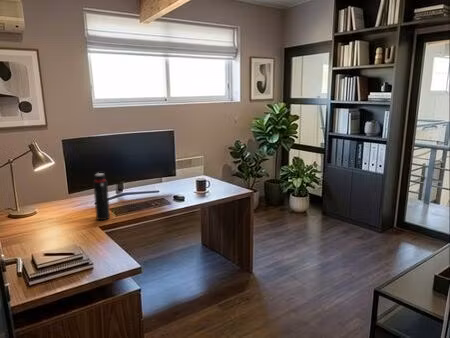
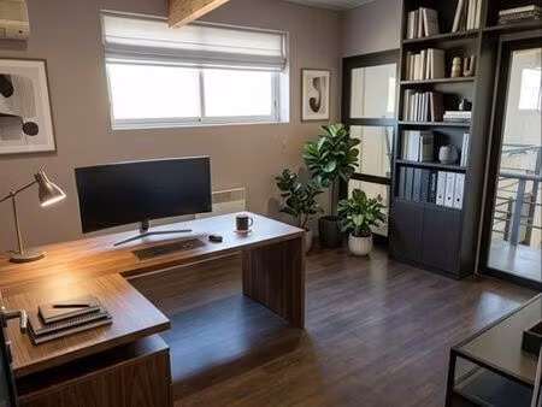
- water bottle (101, 196)
